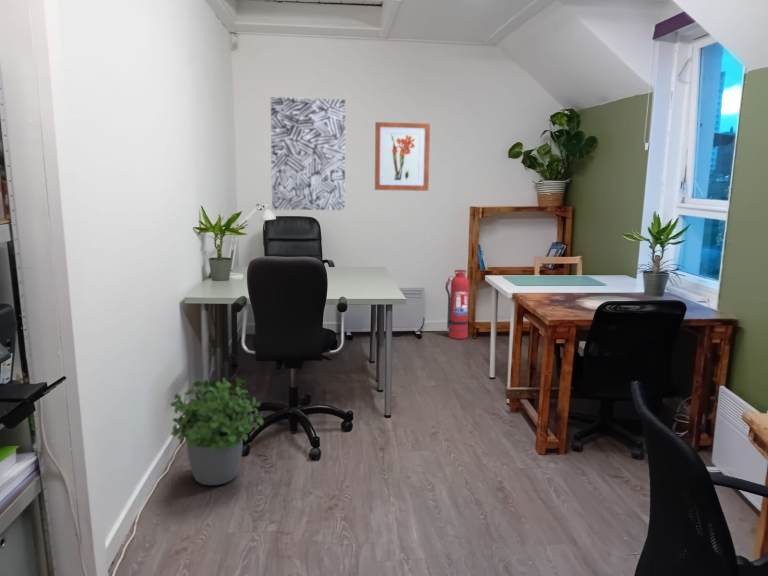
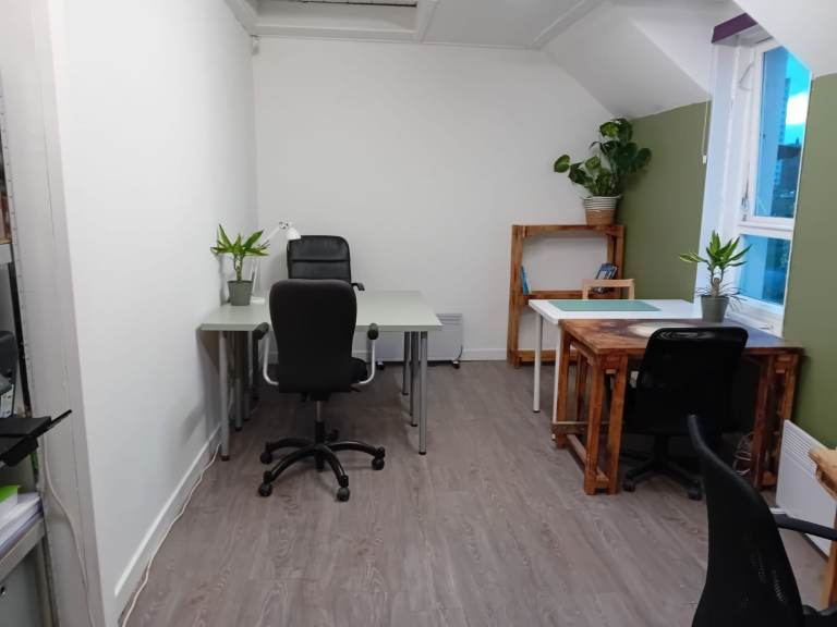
- fire extinguisher (456, 303)
- wall art (402, 157)
- potted plant (216, 427)
- wall art (308, 154)
